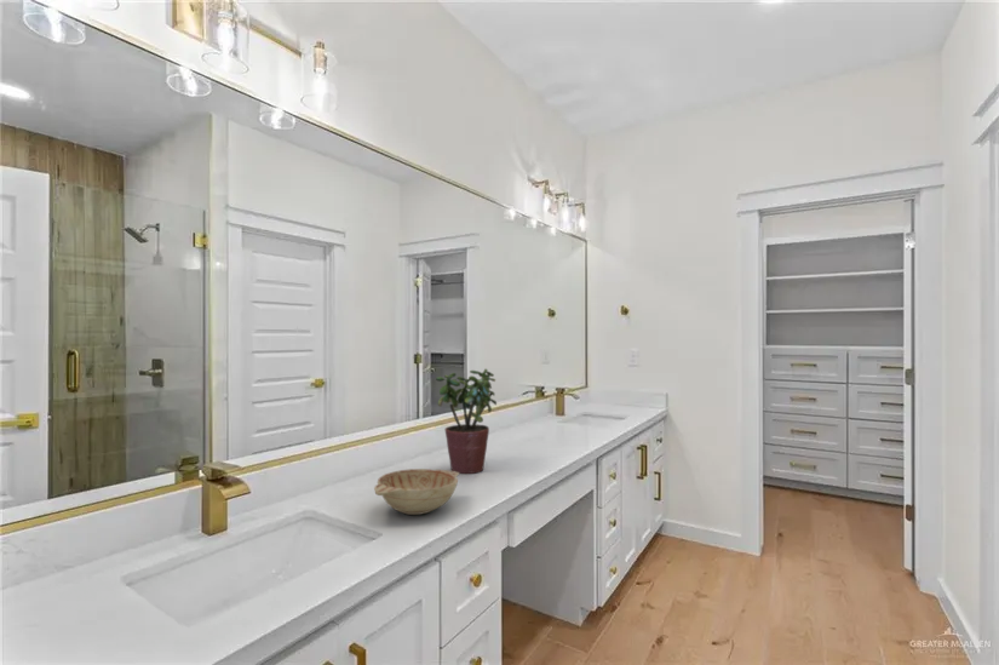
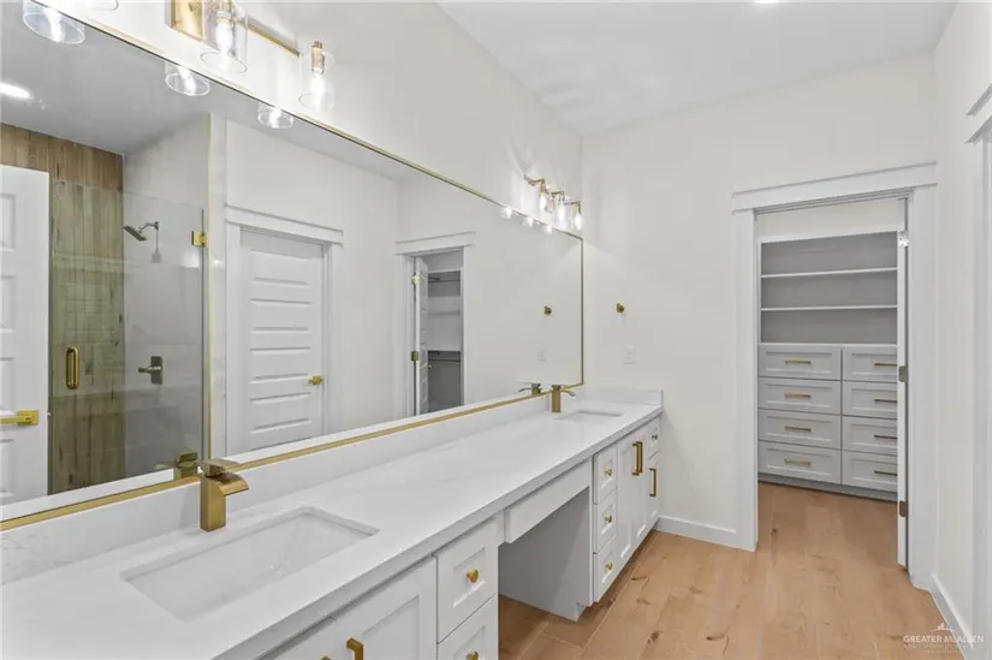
- decorative bowl (418, 492)
- potted plant (465, 418)
